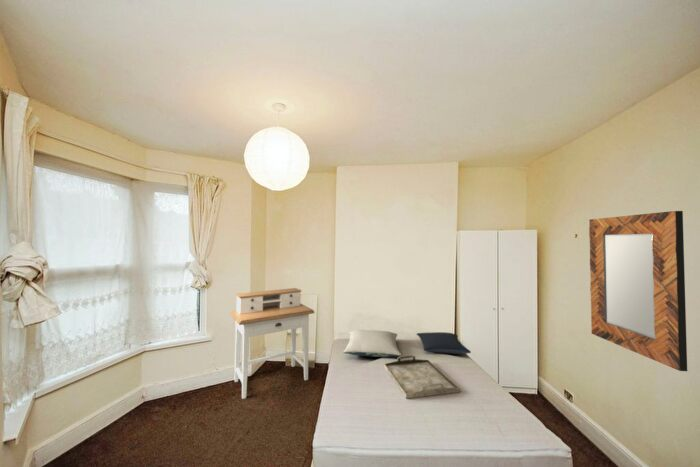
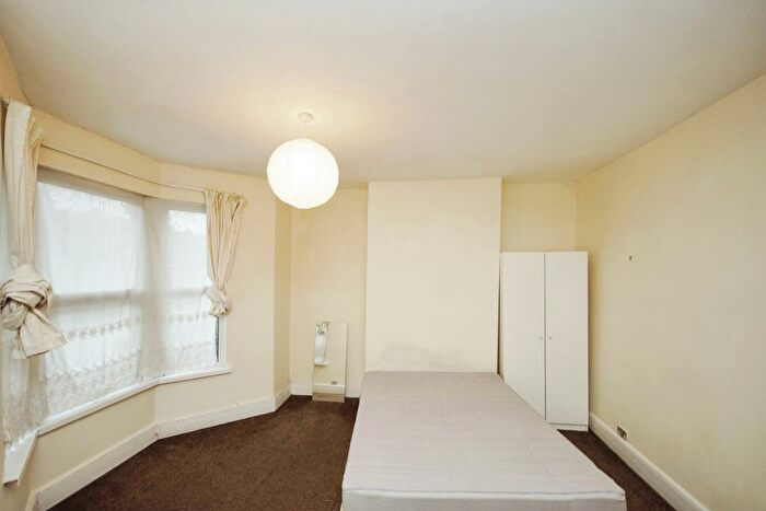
- desk (272, 332)
- home mirror (629, 282)
- serving tray (418, 373)
- pillow (441, 342)
- pillow (372, 342)
